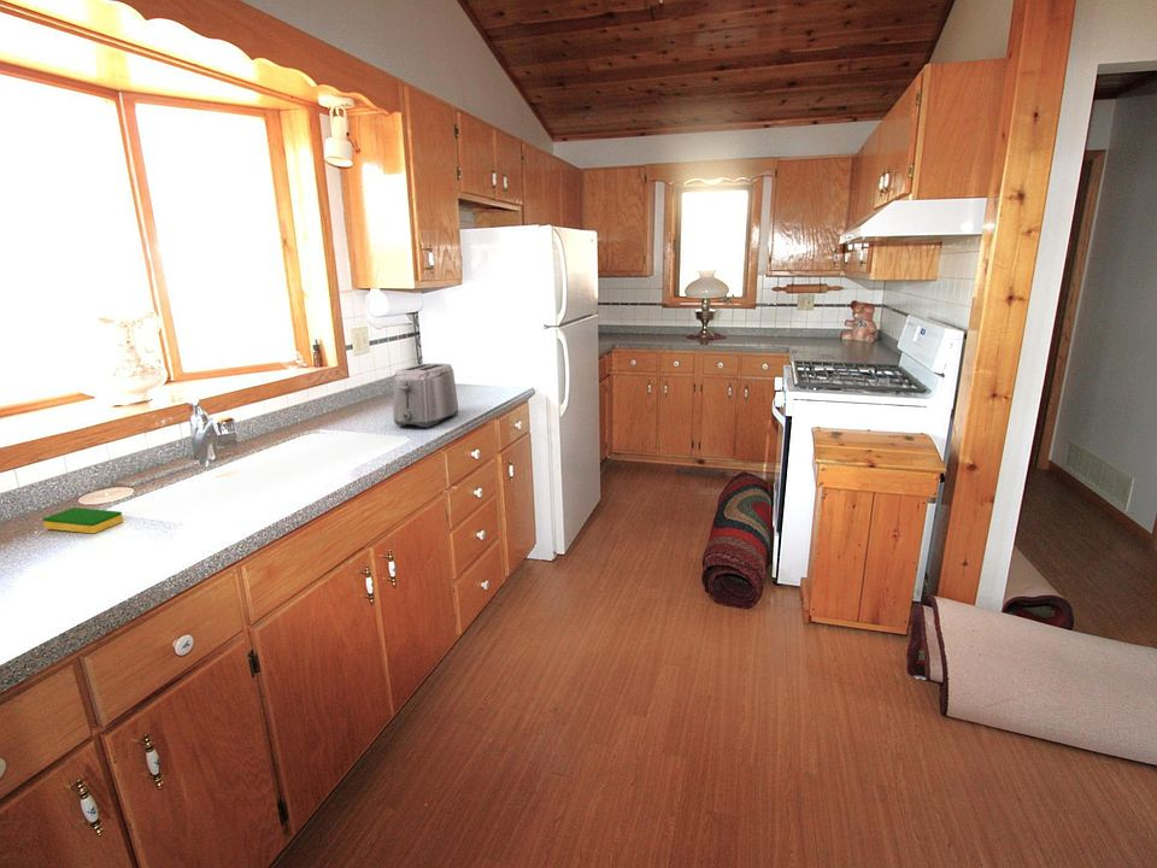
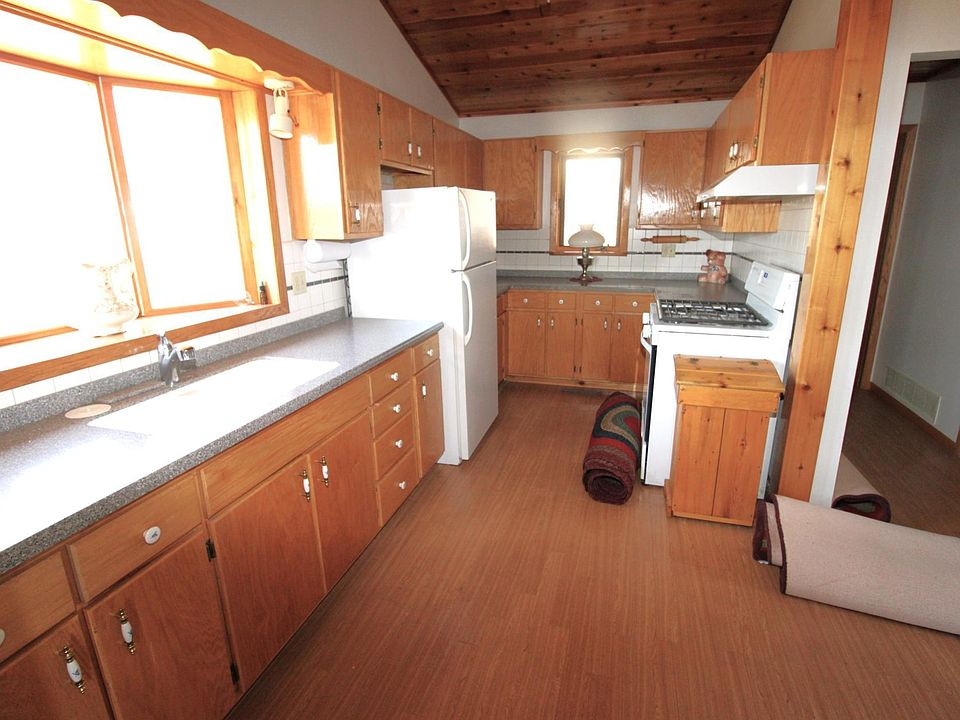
- toaster (427, 393)
- dish sponge (83, 520)
